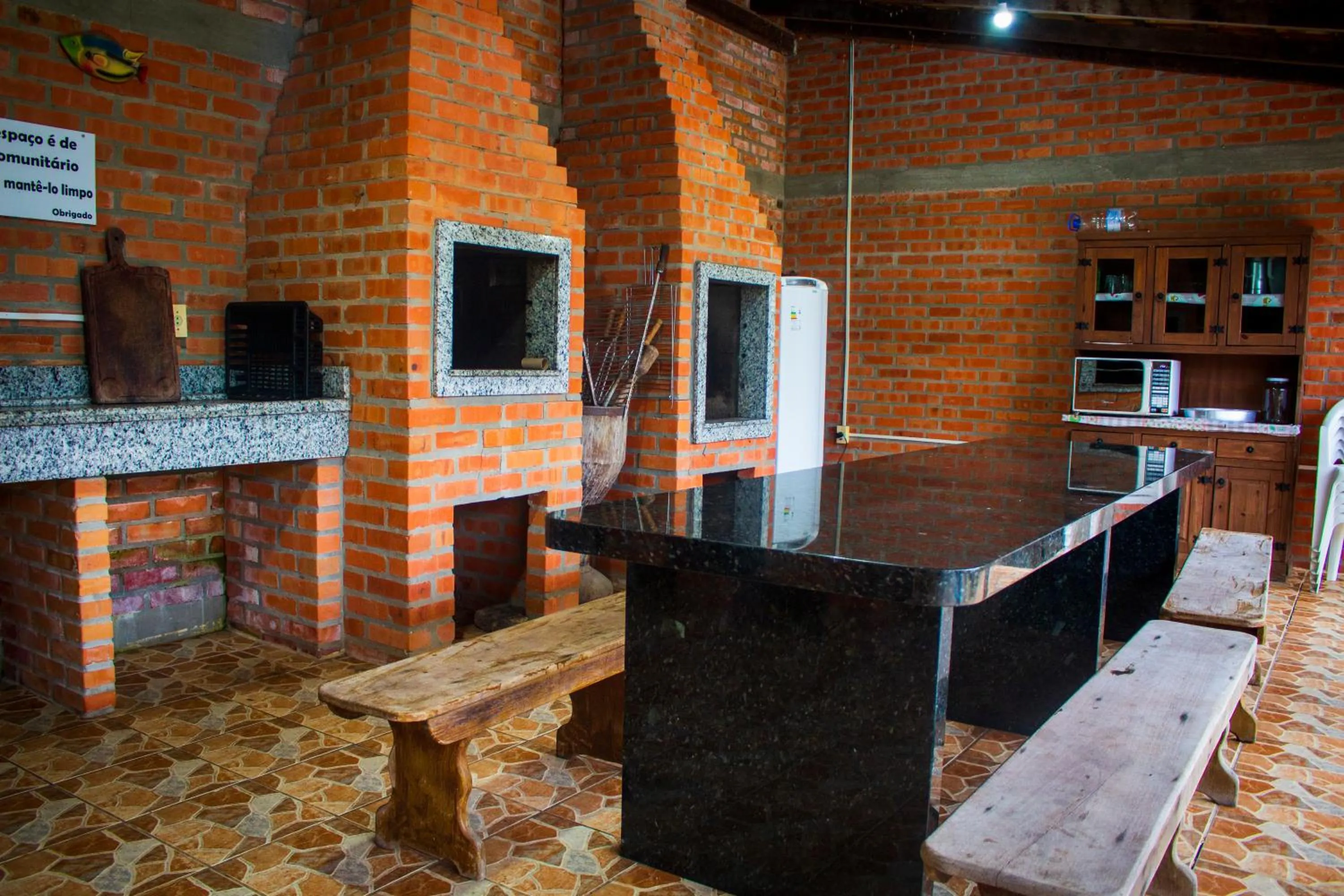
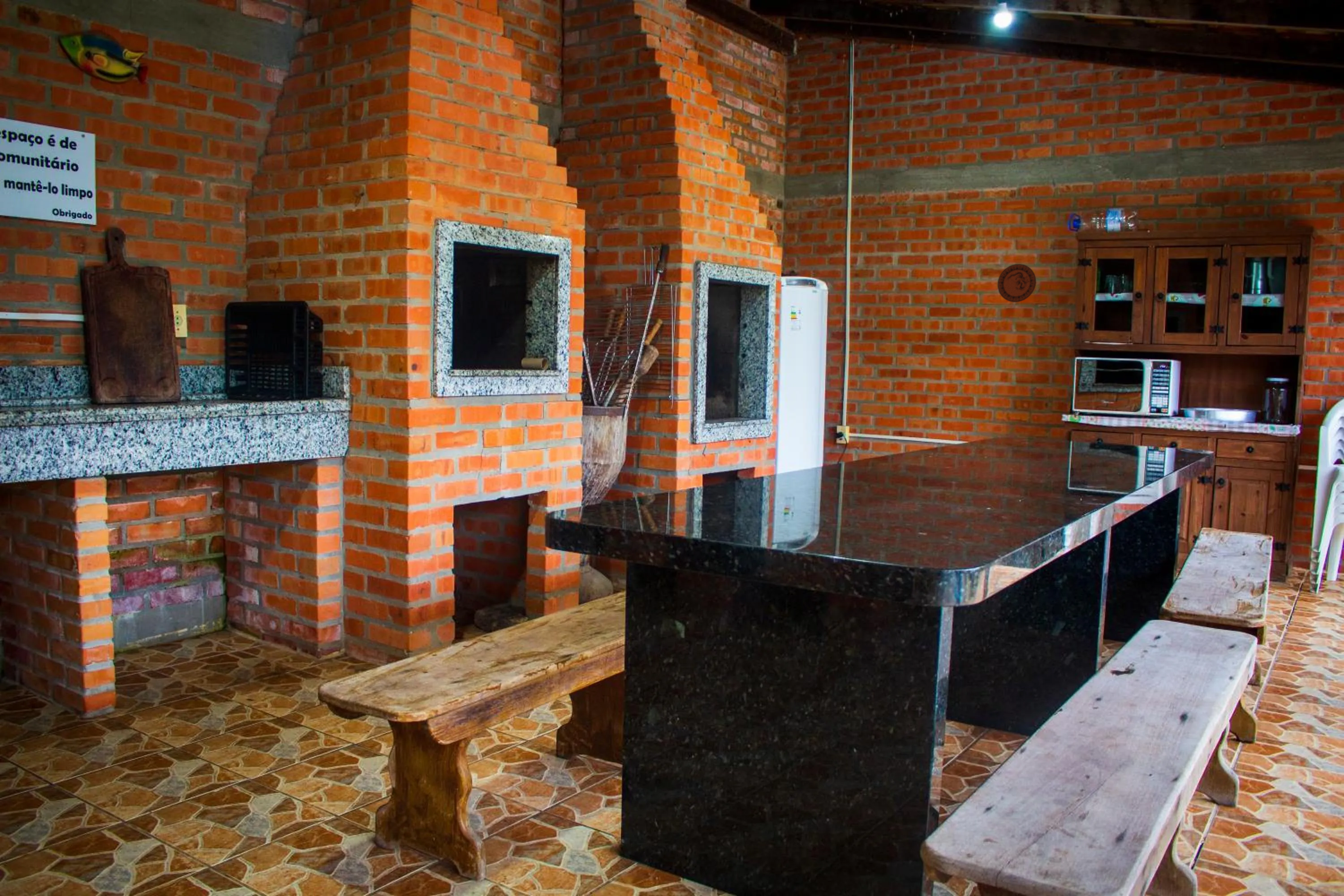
+ decorative plate (1017, 283)
